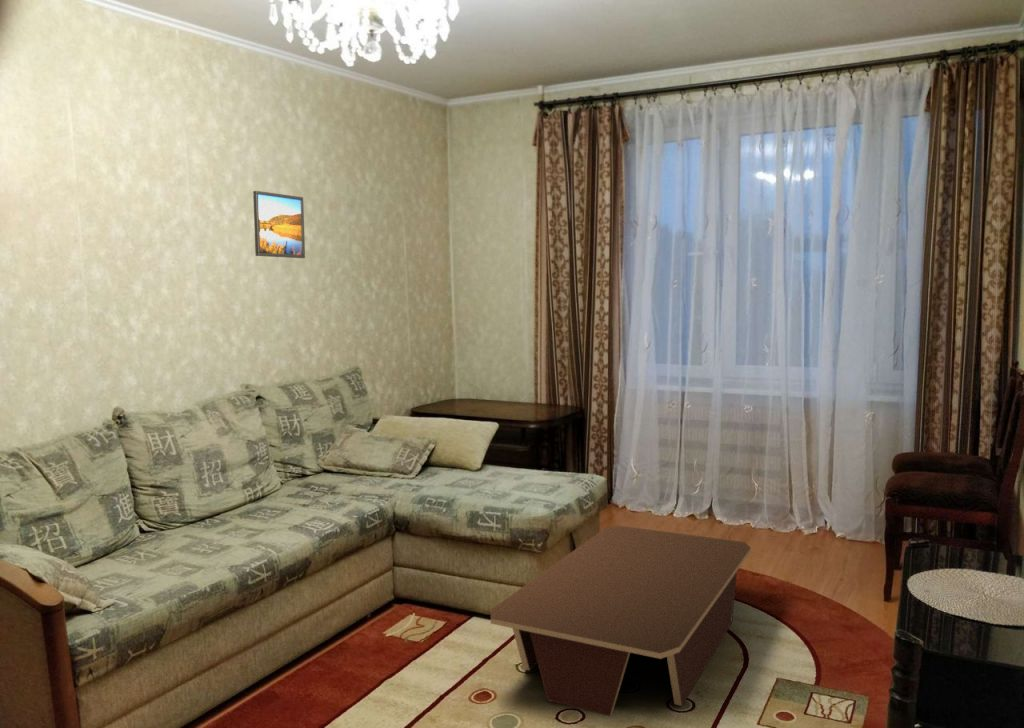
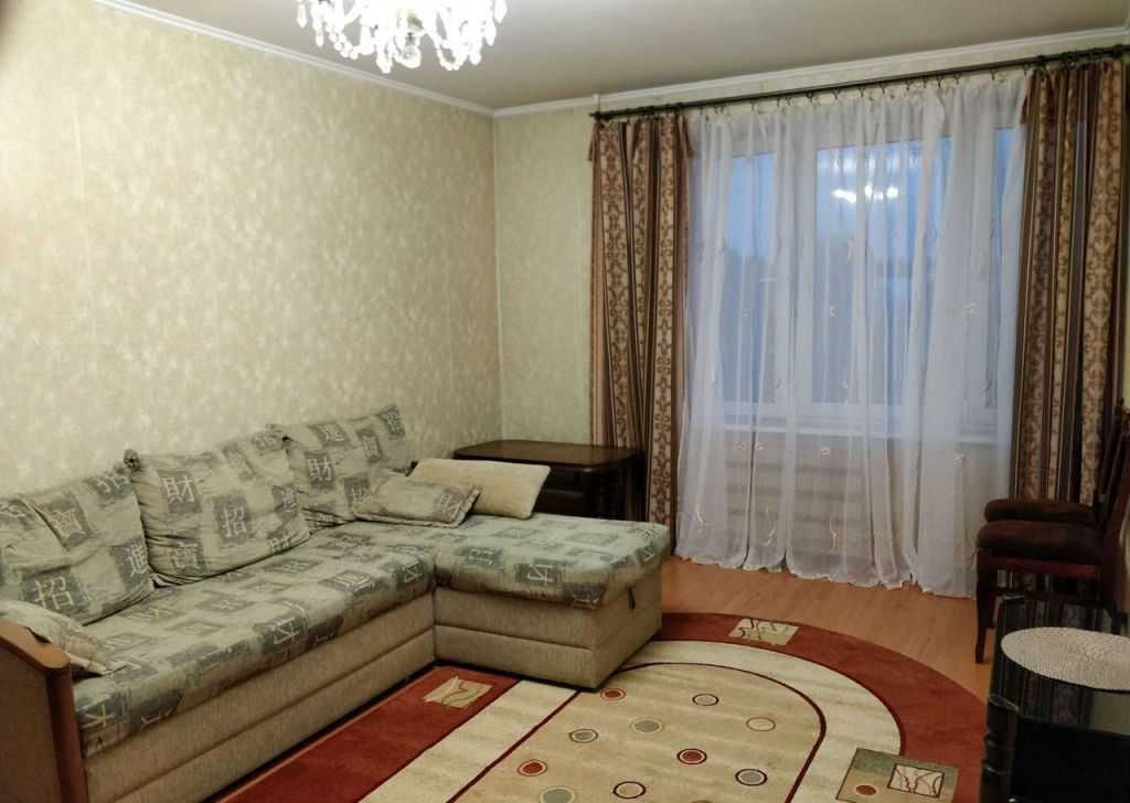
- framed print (280, 225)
- coffee table (634, 610)
